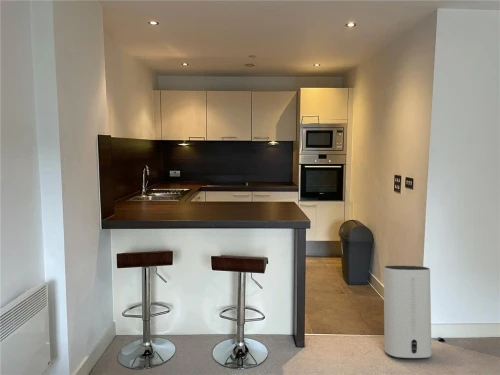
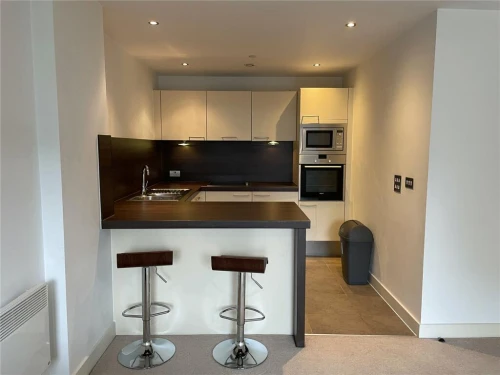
- air purifier (407, 309)
